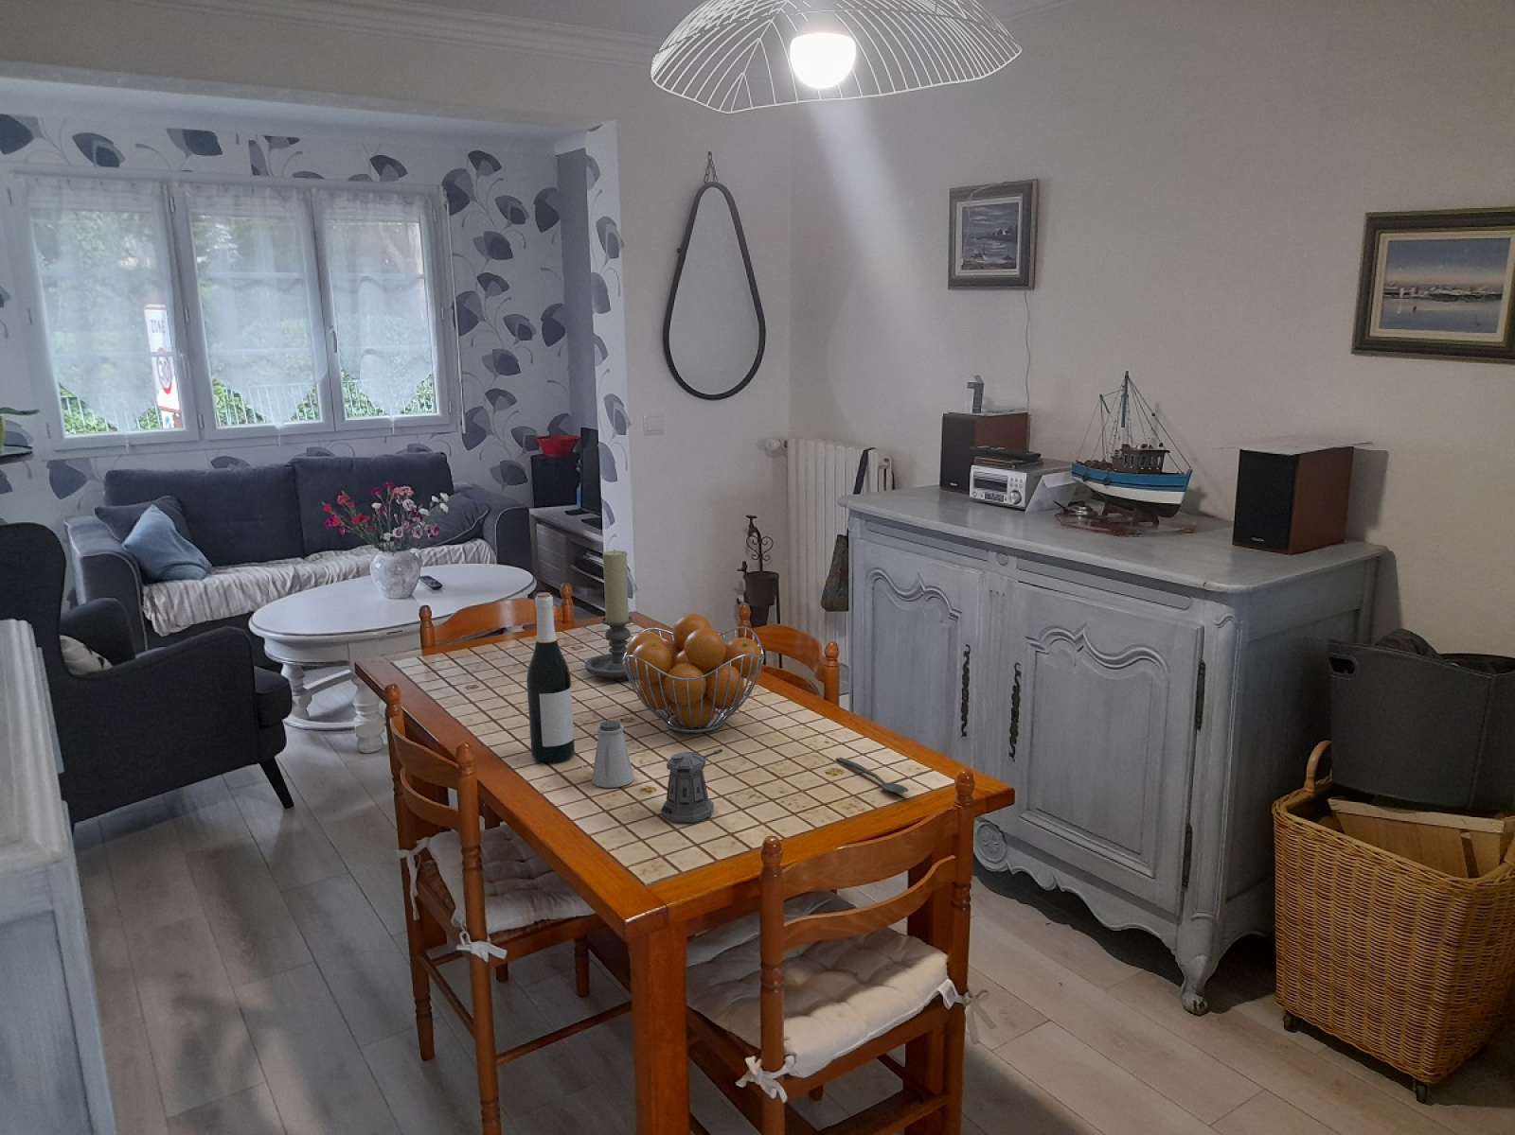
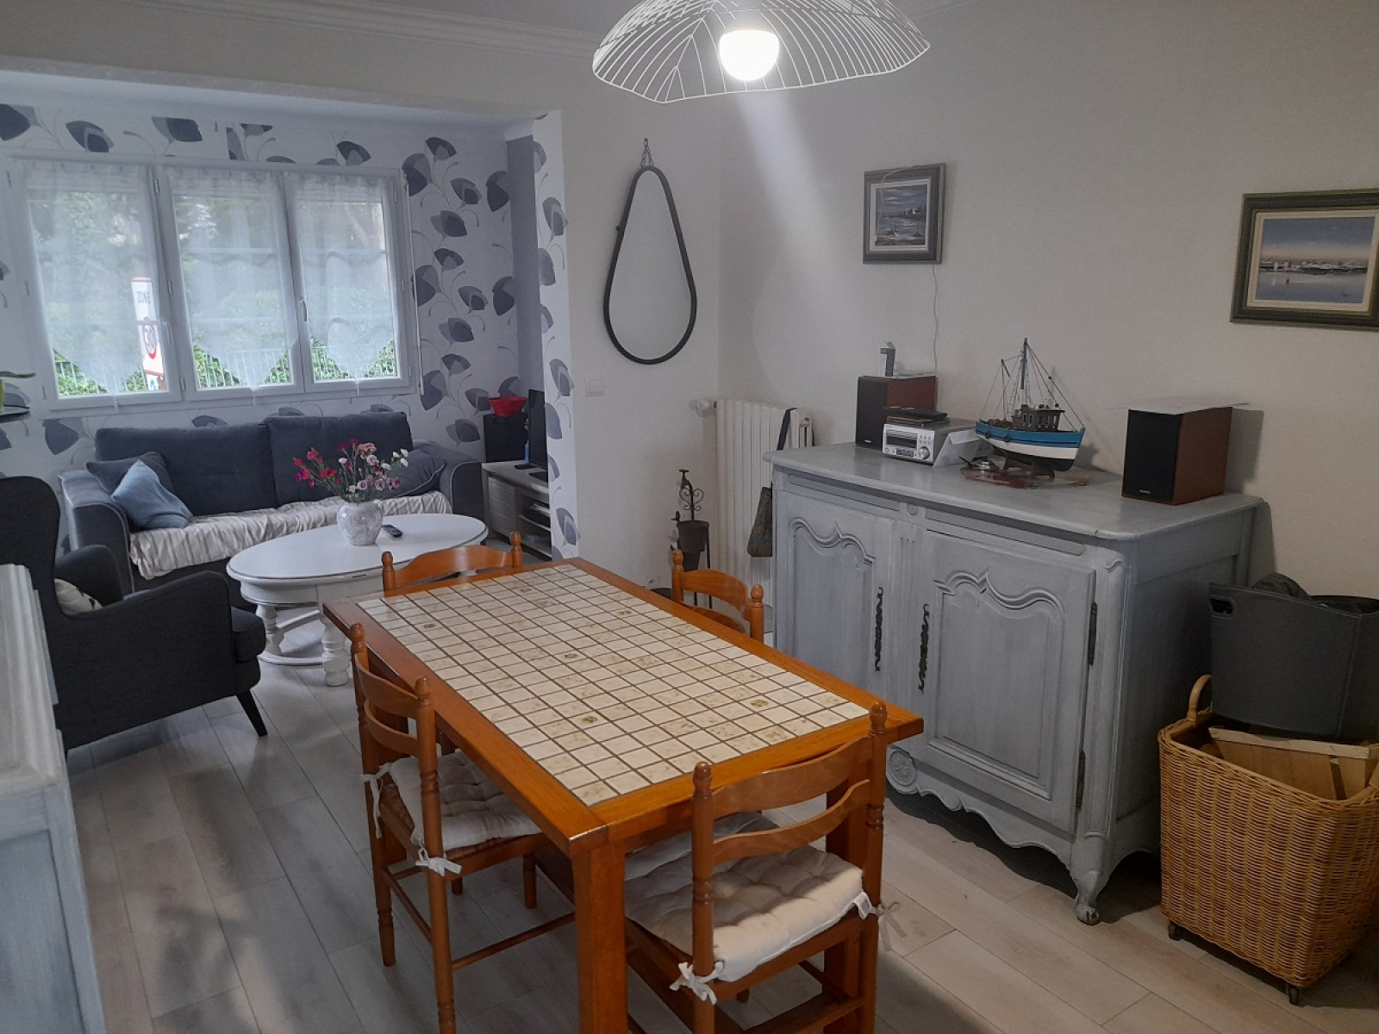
- candle holder (623, 610)
- saltshaker (612, 751)
- fruit basket (693, 671)
- spoon (870, 774)
- pepper shaker (691, 780)
- wine bottle (549, 675)
